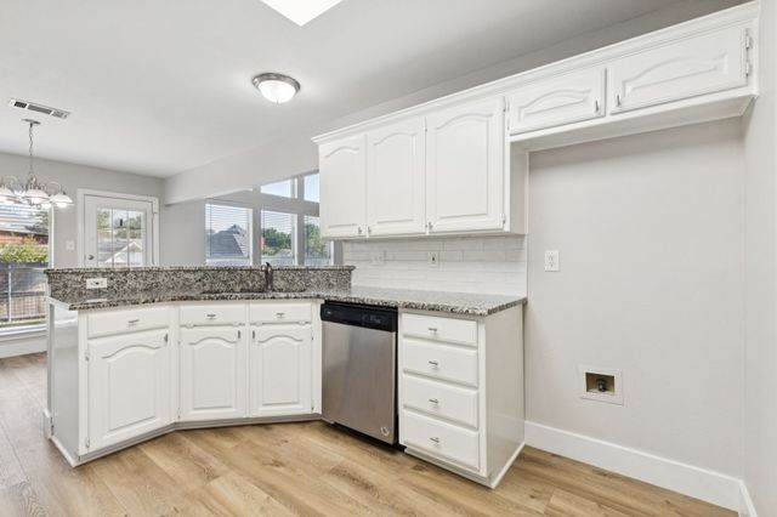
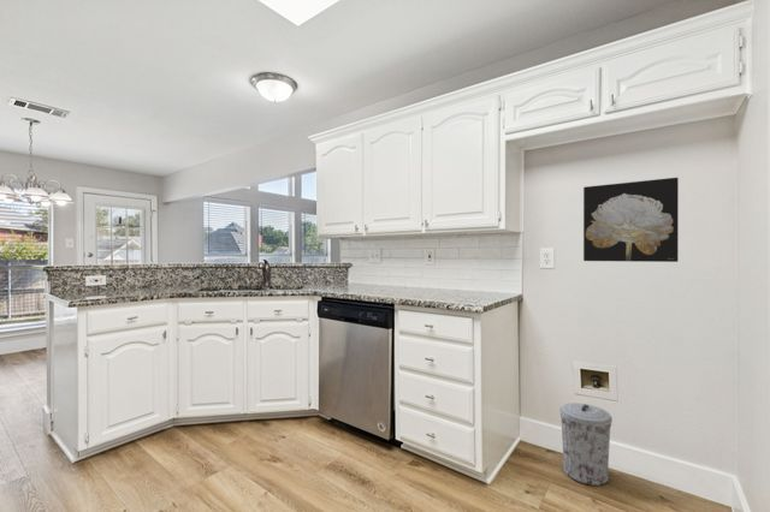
+ trash can (585, 440)
+ wall art (628, 221)
